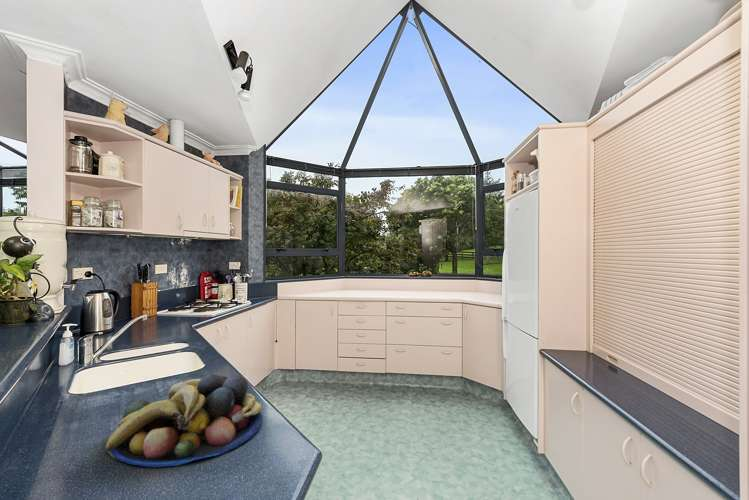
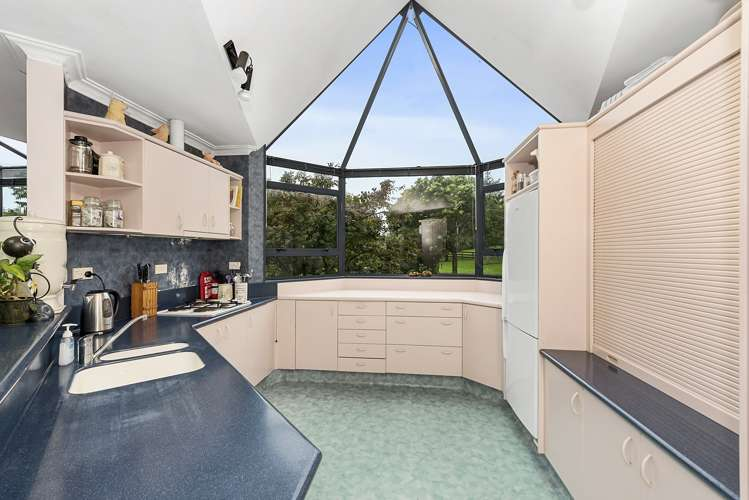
- fruit bowl (192, 405)
